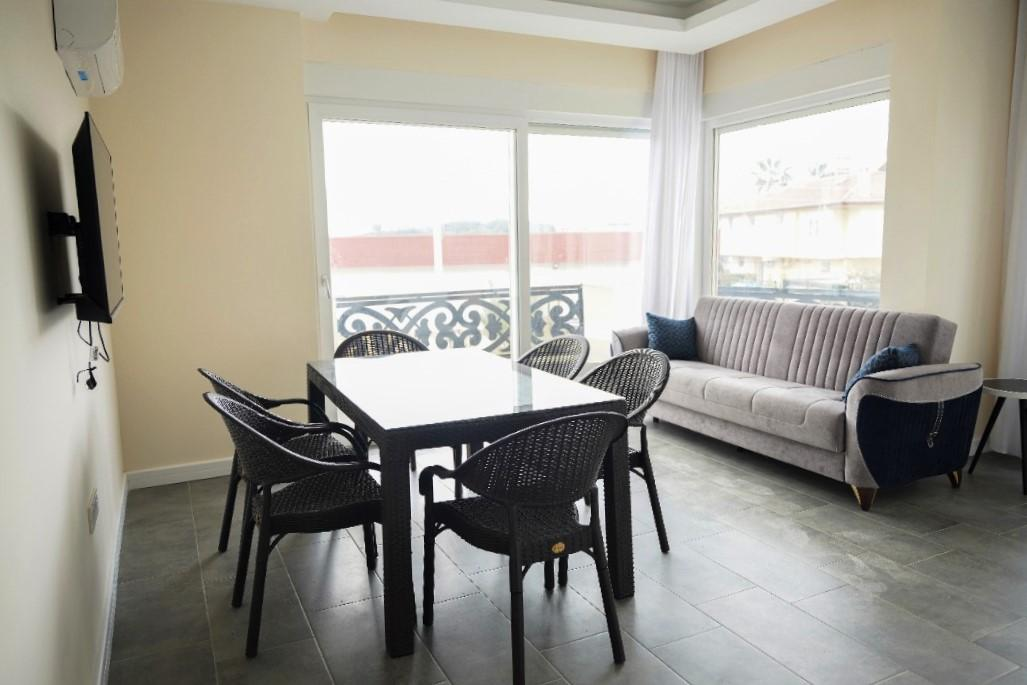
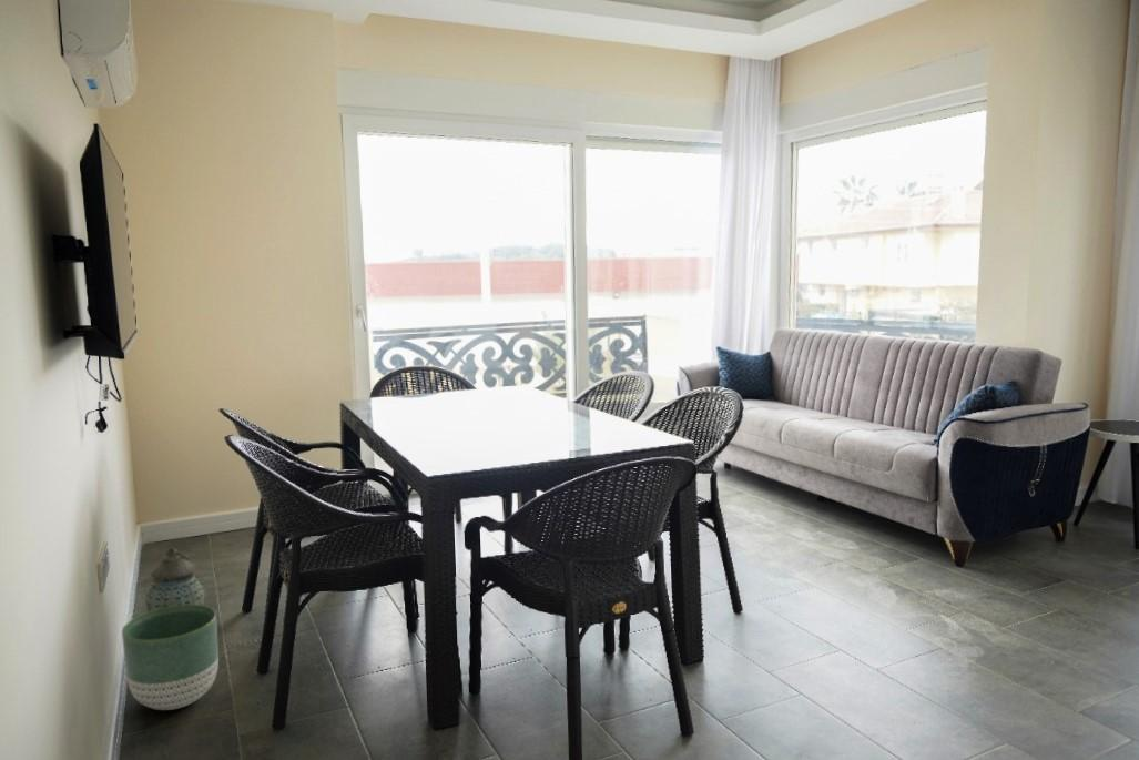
+ planter (173, 661)
+ lantern (174, 592)
